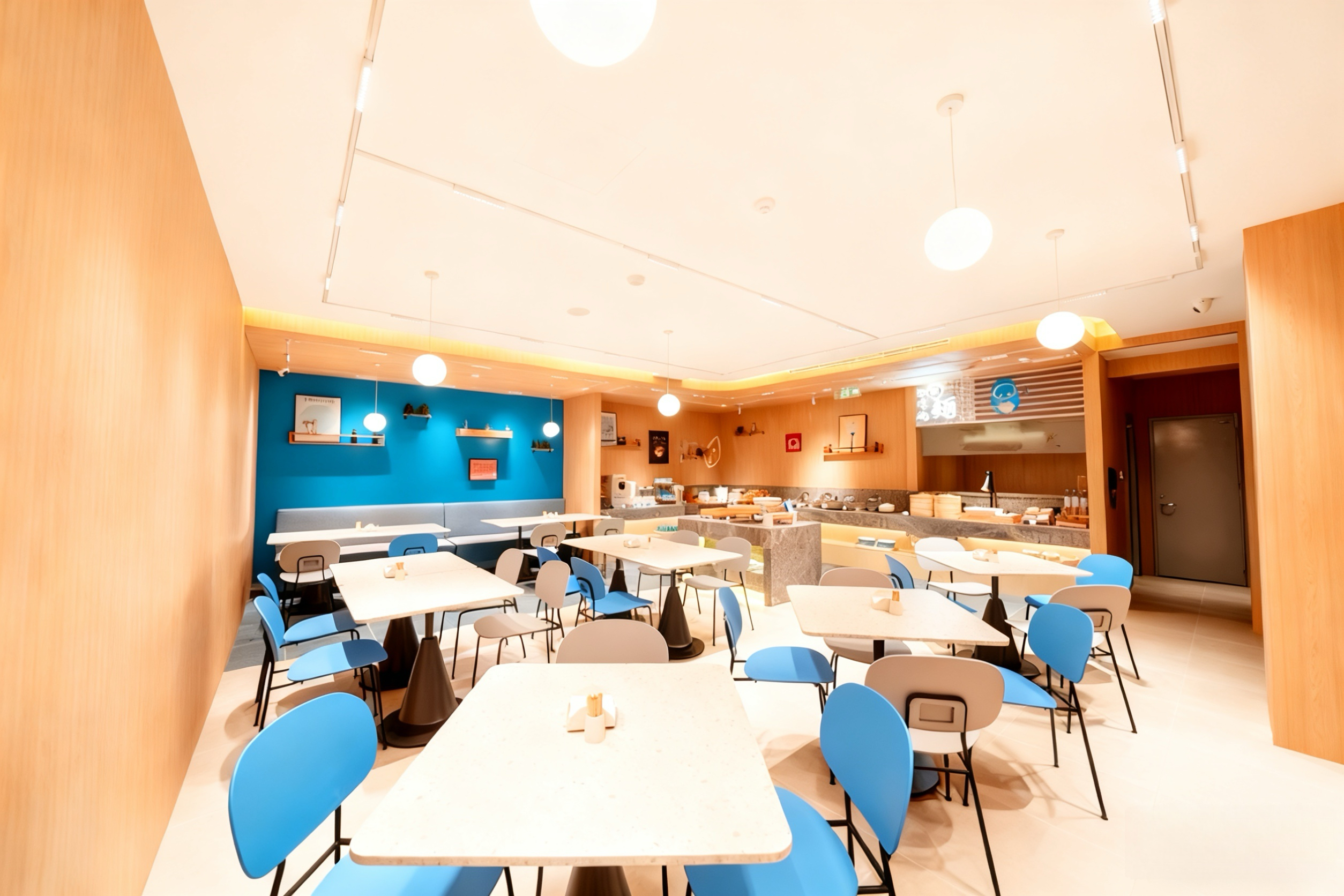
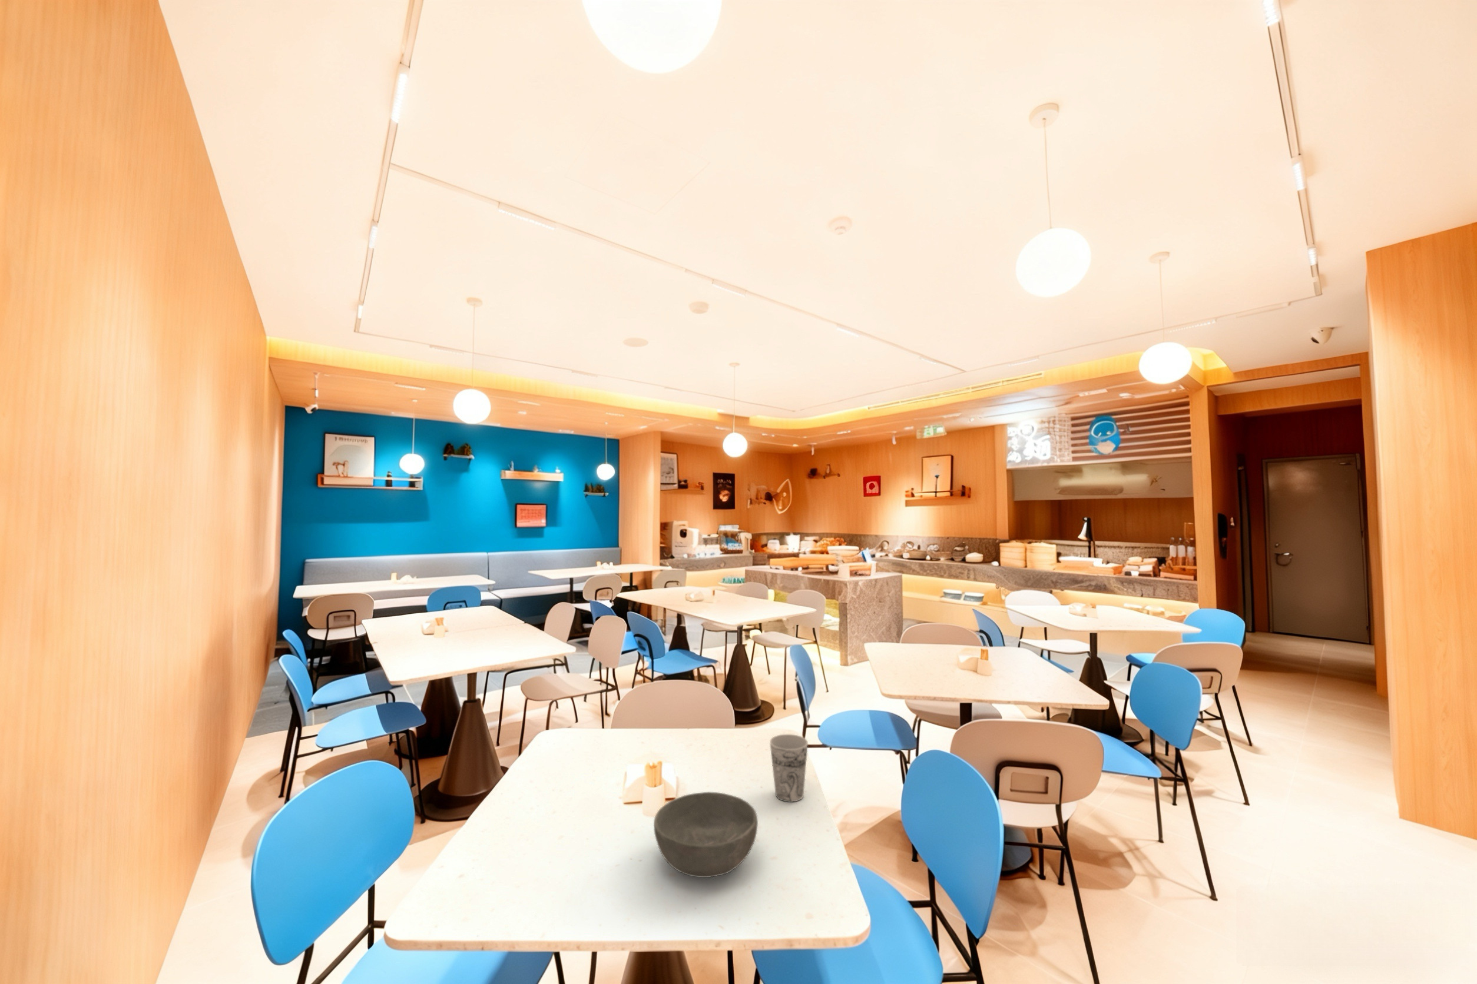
+ cup (789, 768)
+ bowl (707, 837)
